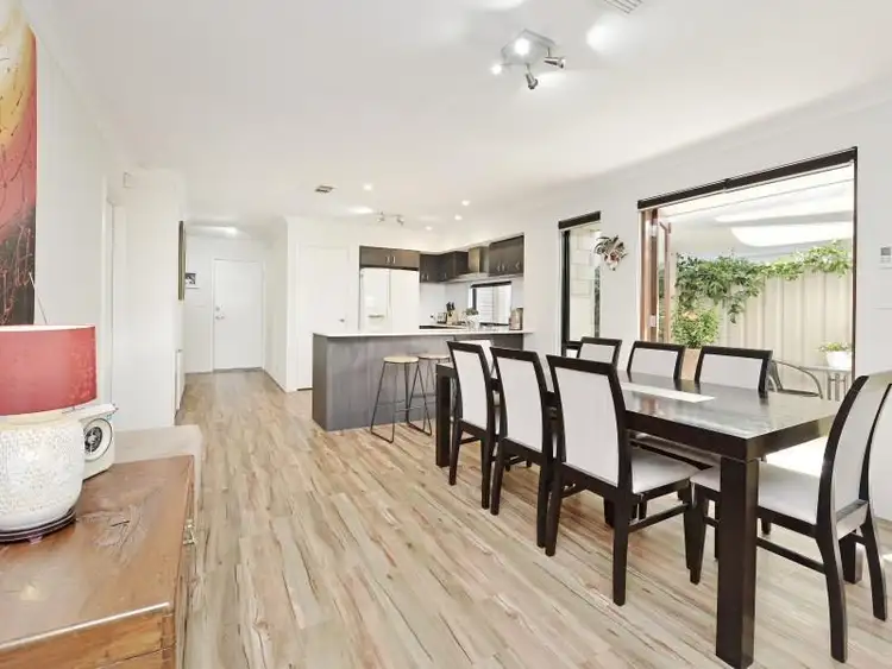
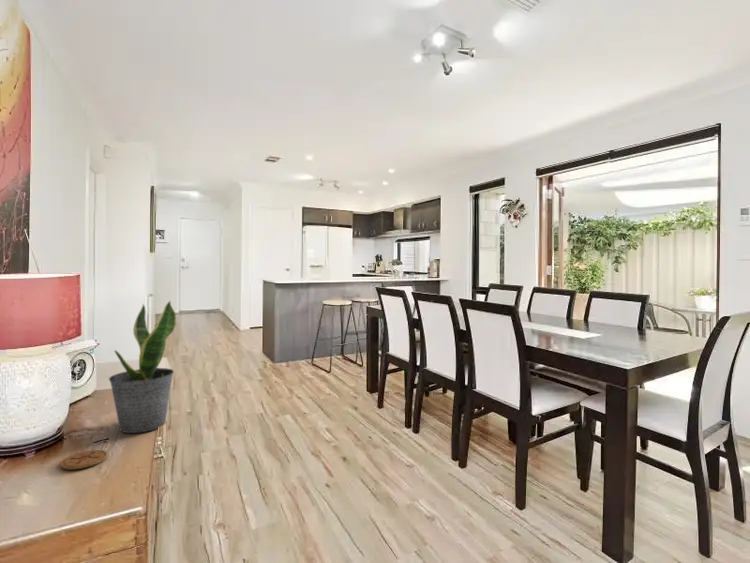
+ potted plant (142, 363)
+ coaster (84, 459)
